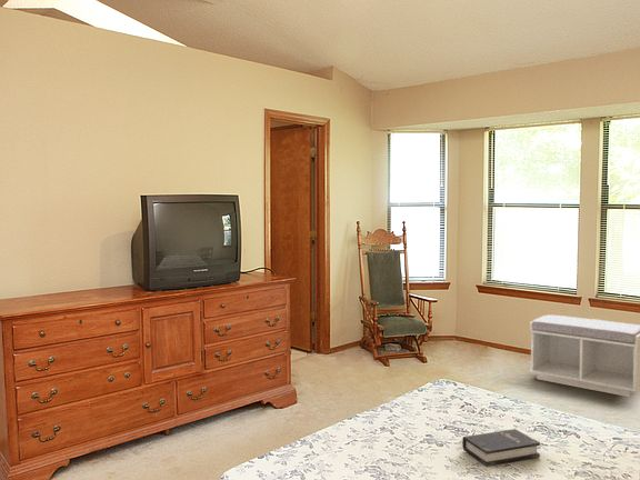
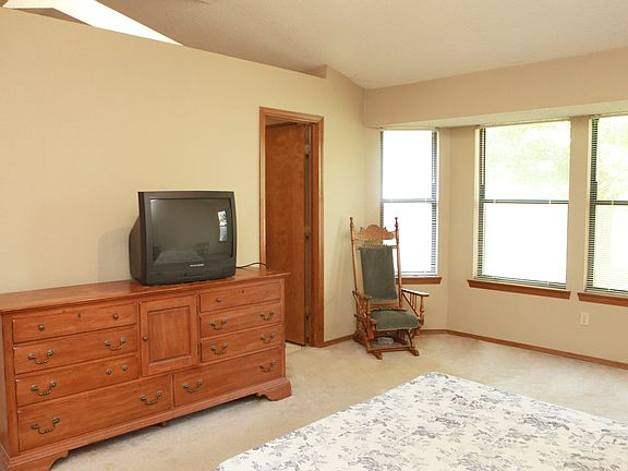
- hardback book (500, 446)
- bench (587, 352)
